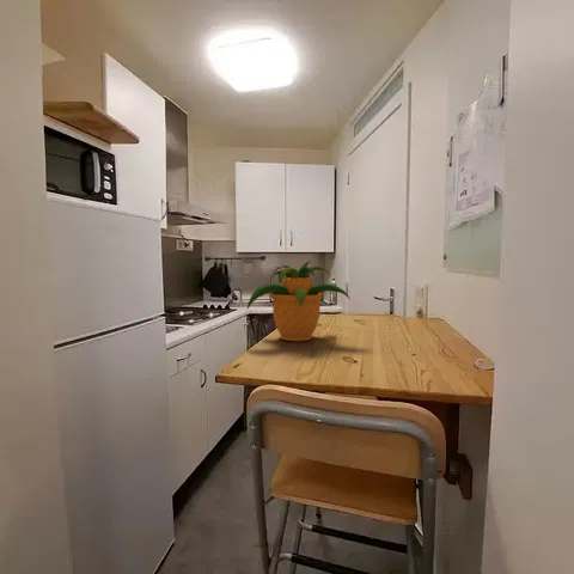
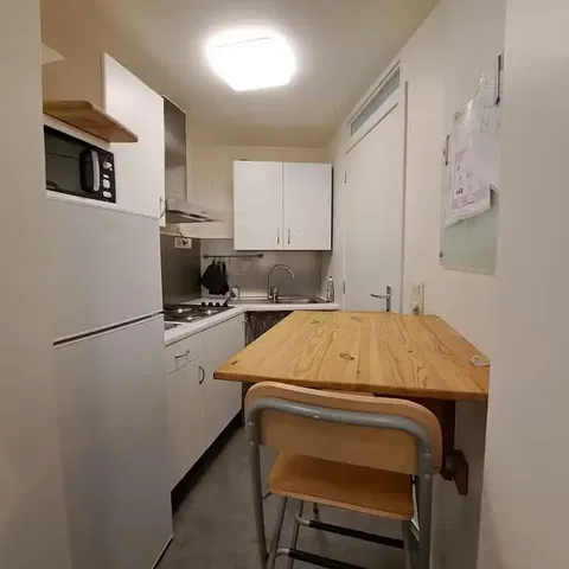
- potted plant (301, 299)
